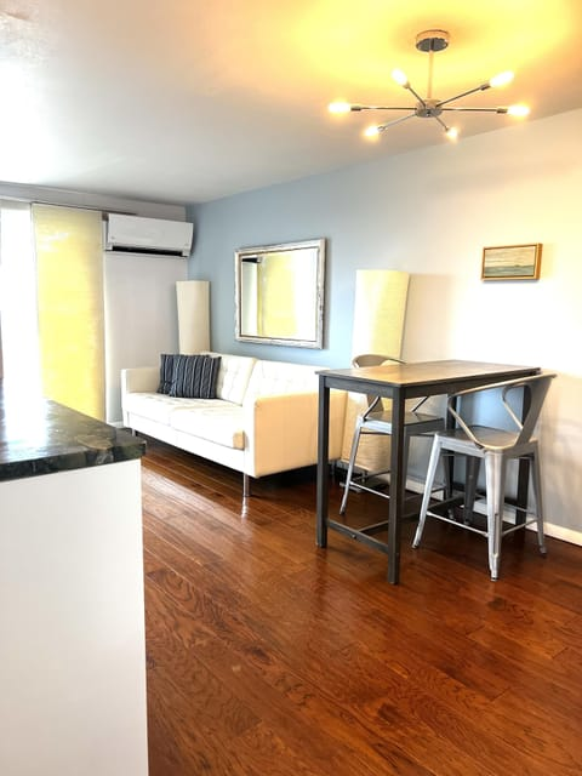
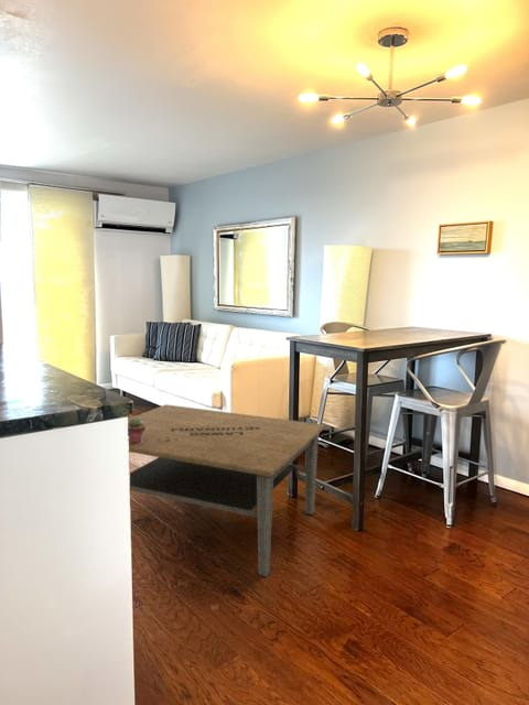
+ coffee table (207, 476)
+ potted succulent (134, 430)
